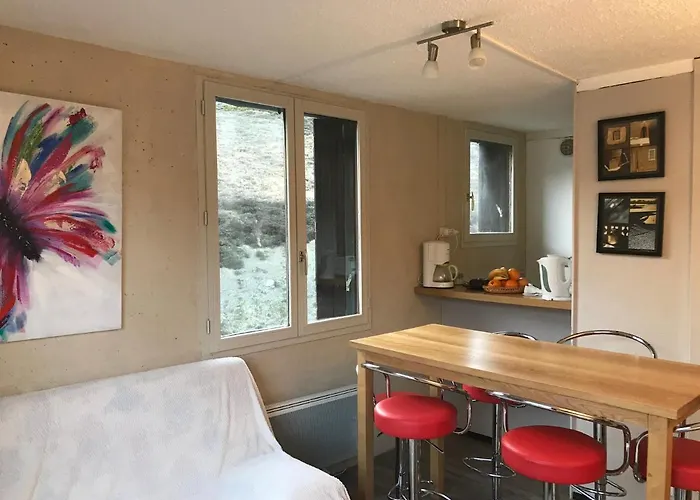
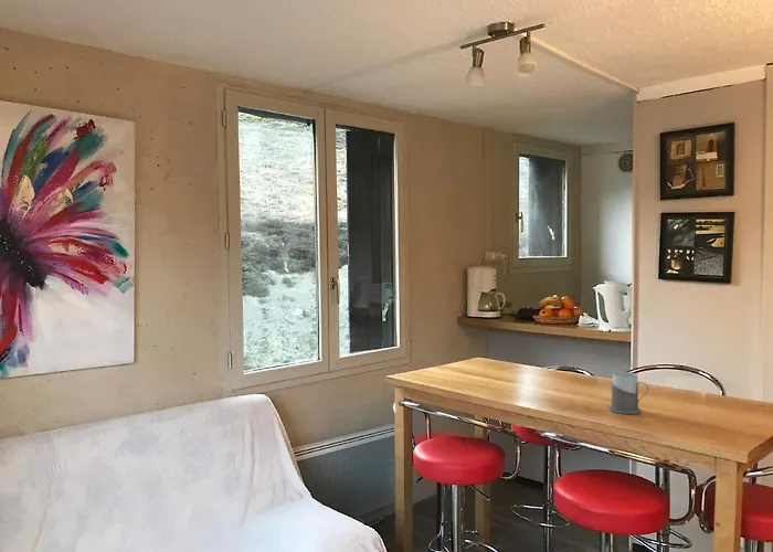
+ mug (628, 392)
